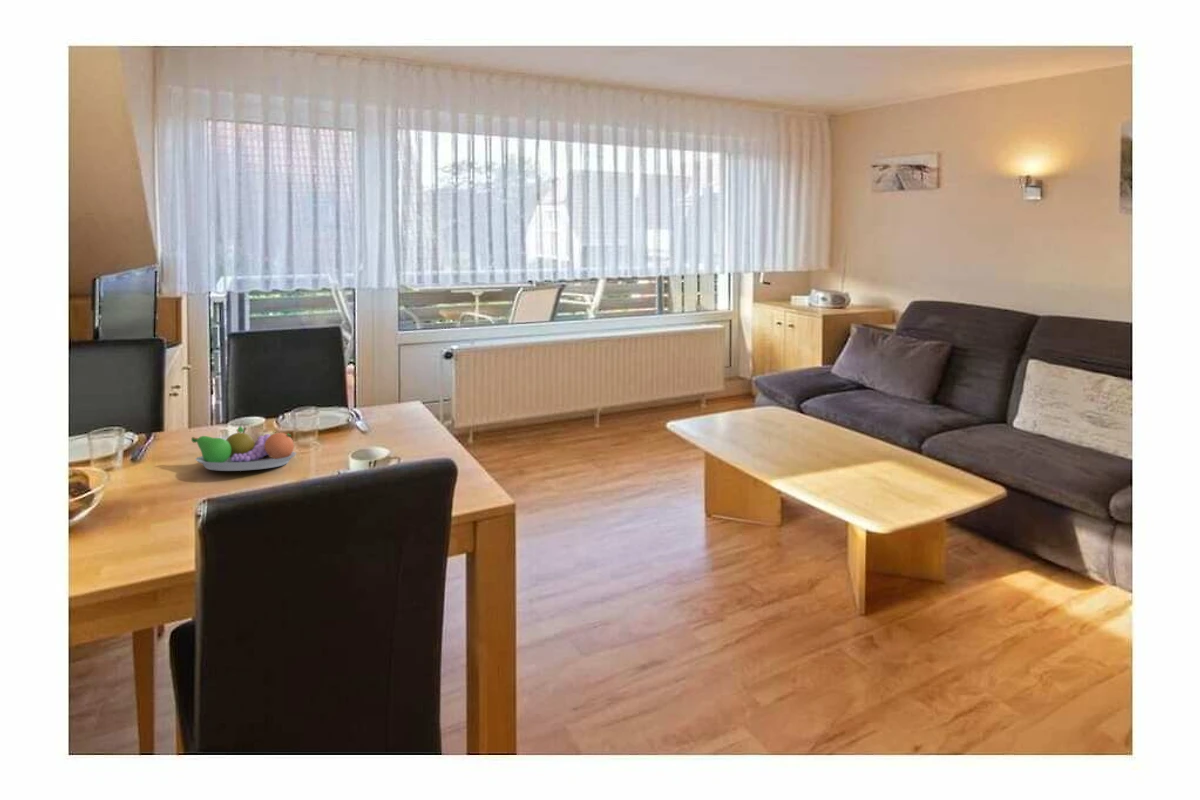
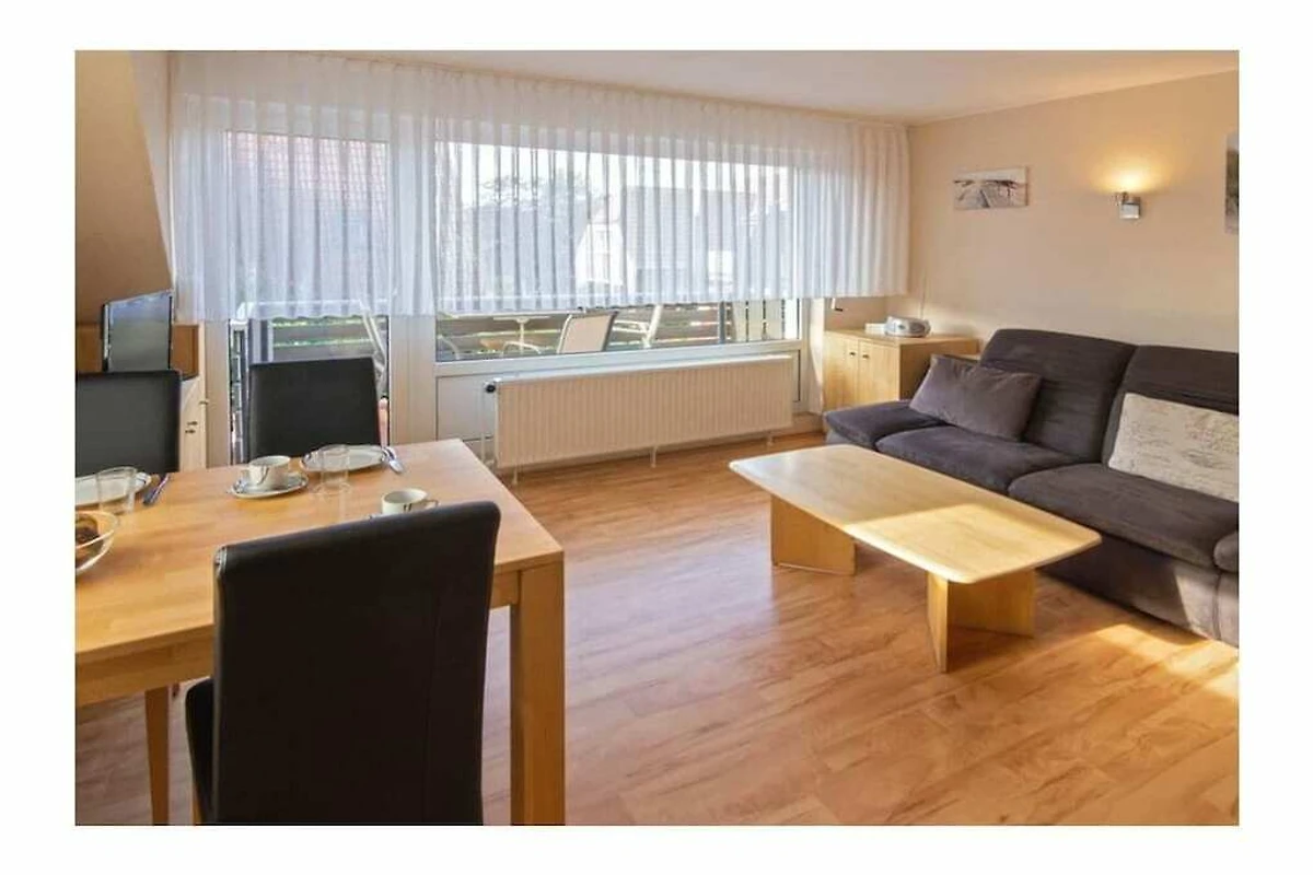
- fruit bowl (243, 446)
